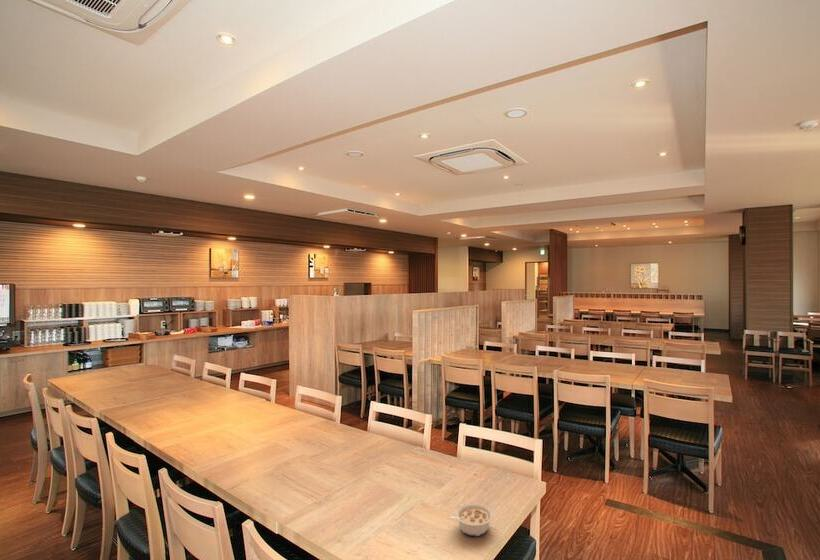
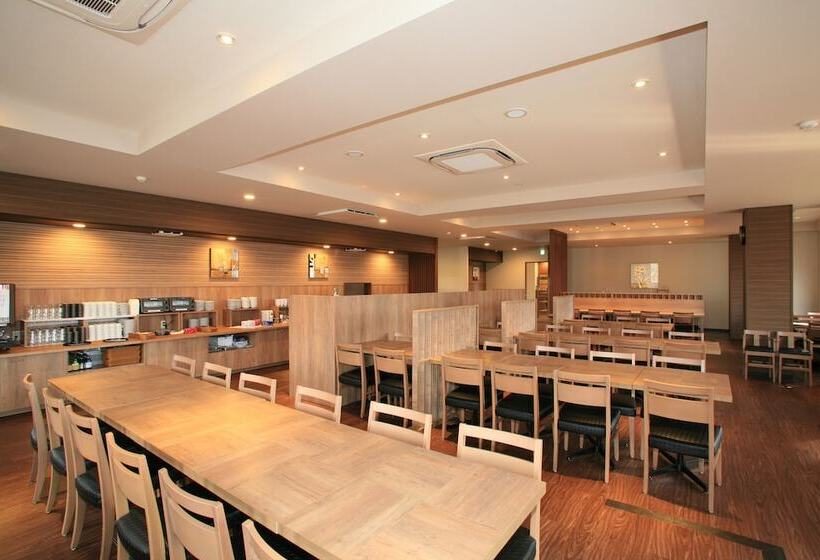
- legume (473, 520)
